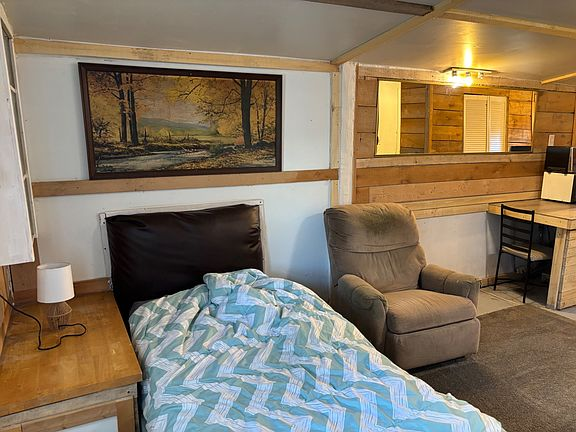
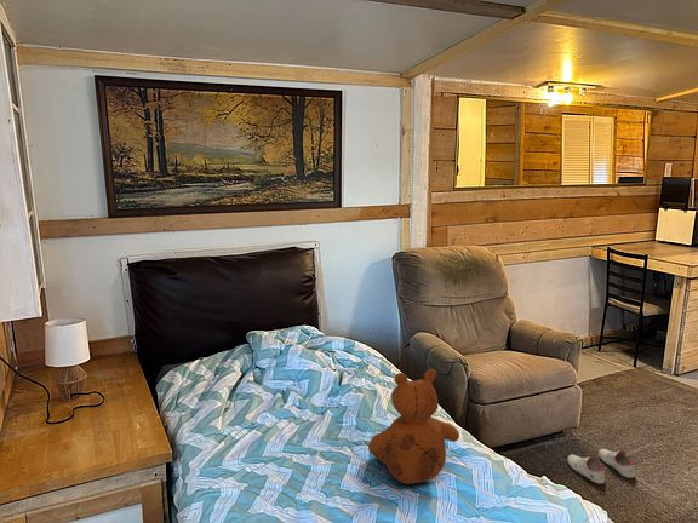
+ teddy bear (407, 418)
+ shoe (602, 459)
